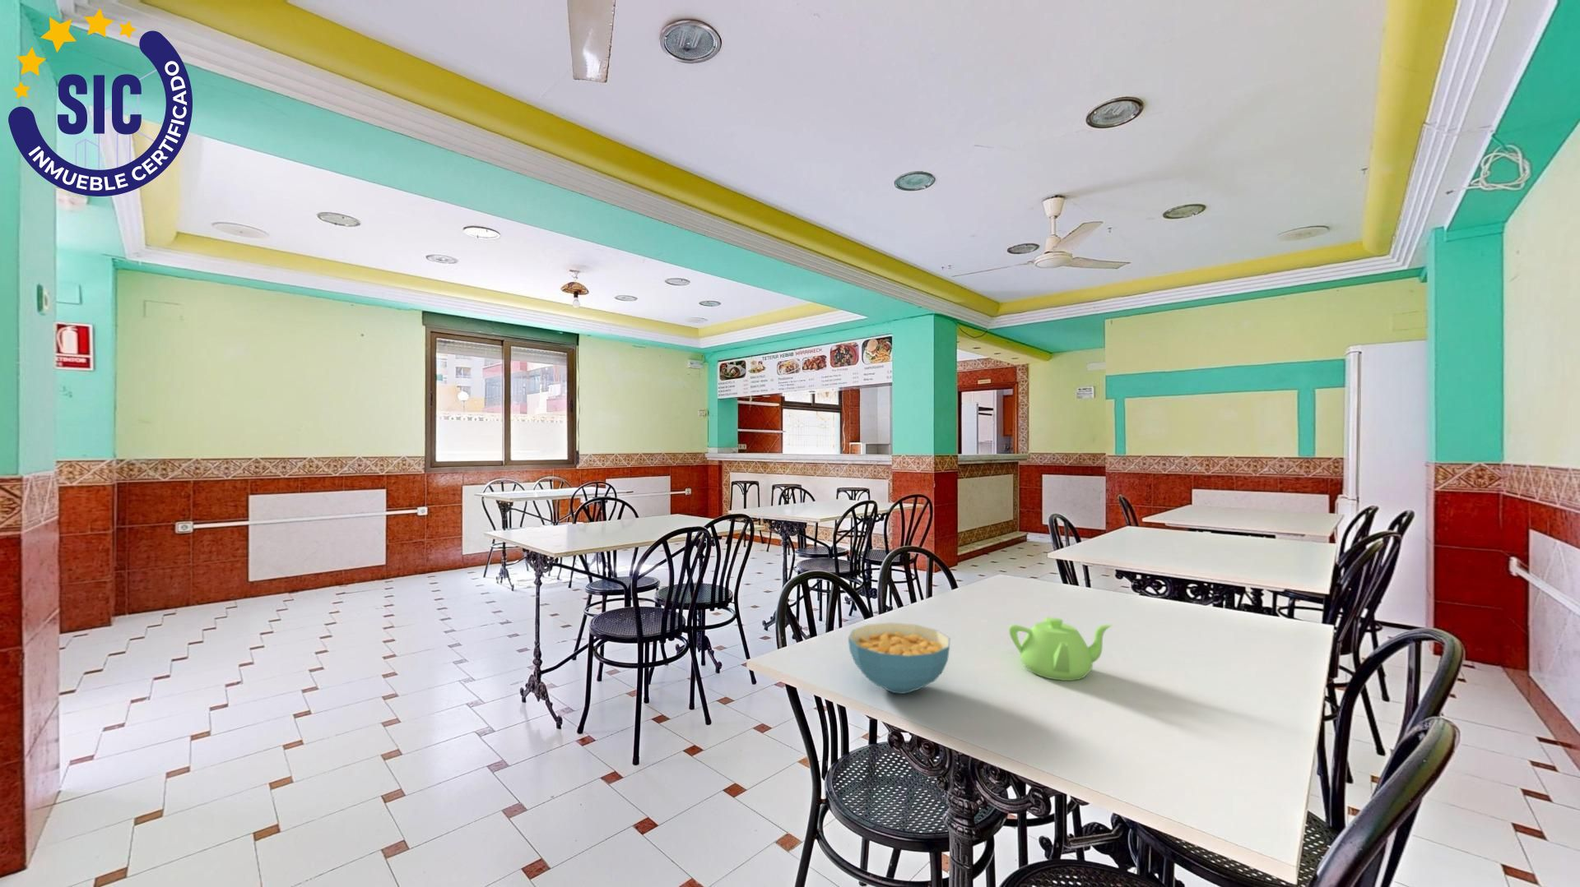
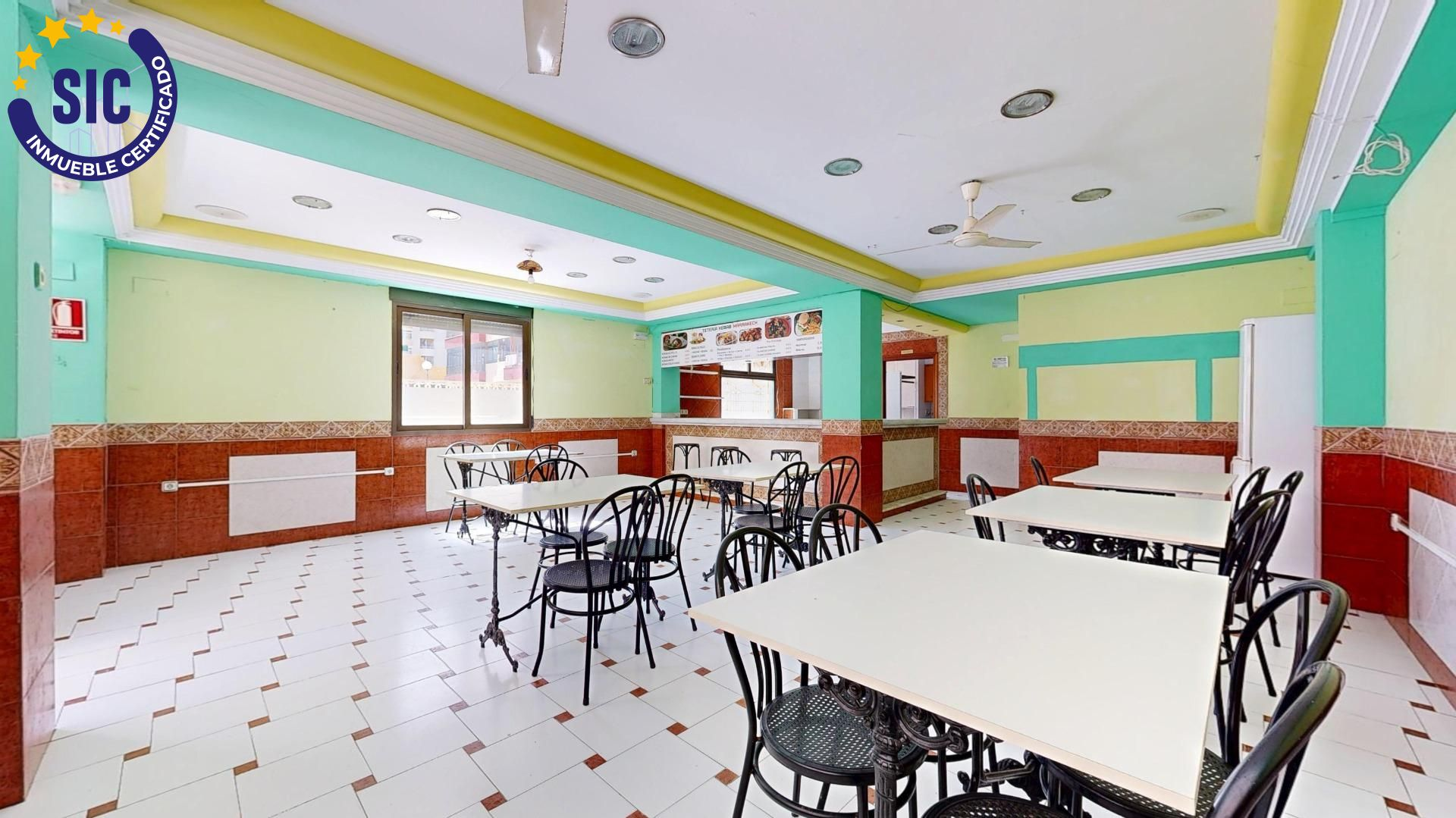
- cereal bowl (899, 663)
- teapot (1059, 644)
